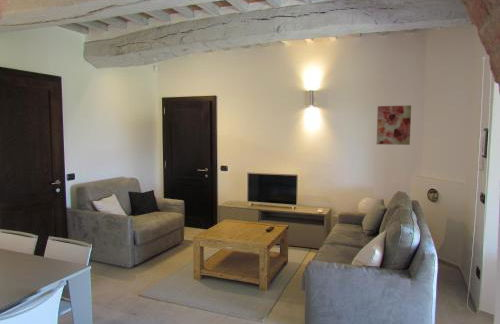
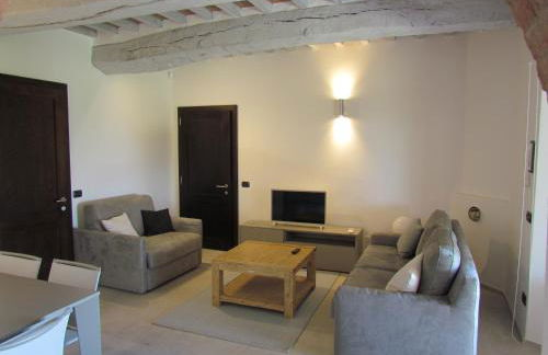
- wall art (393, 125)
